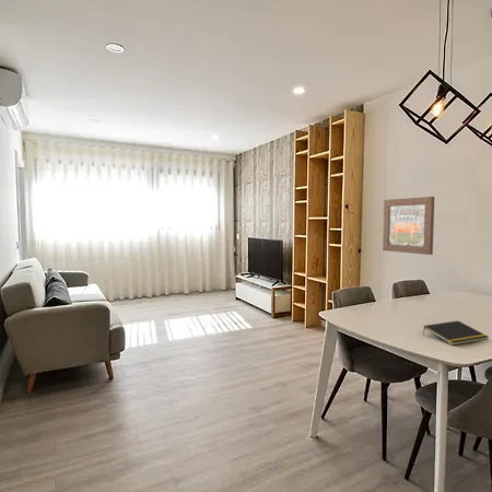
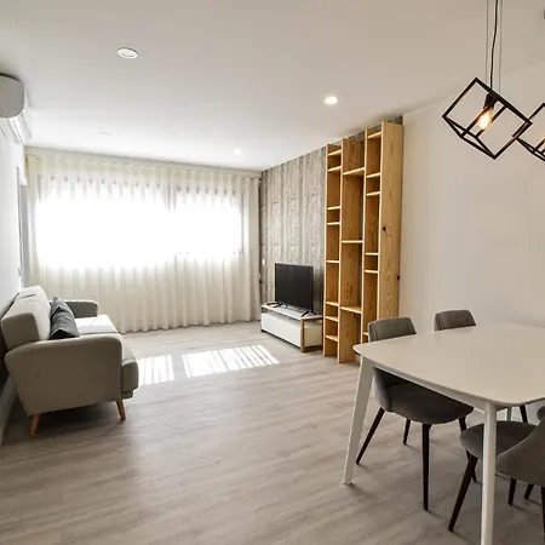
- wall art (407, 225)
- notepad (455, 331)
